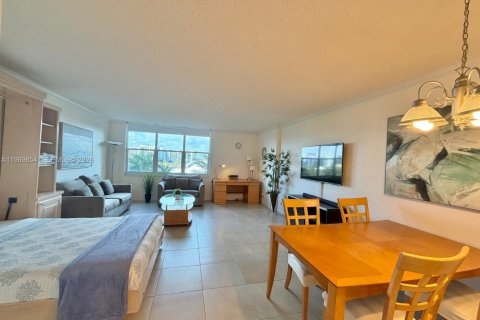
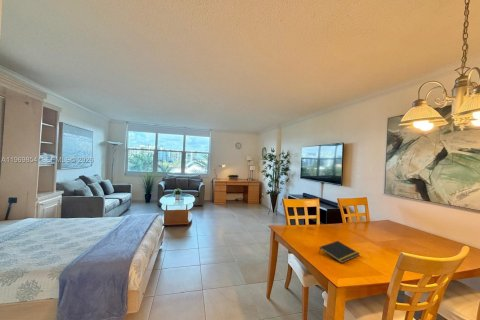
+ notepad (339, 250)
